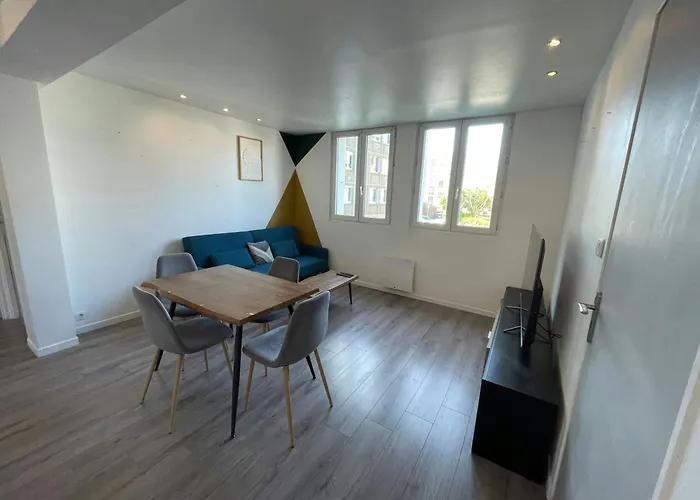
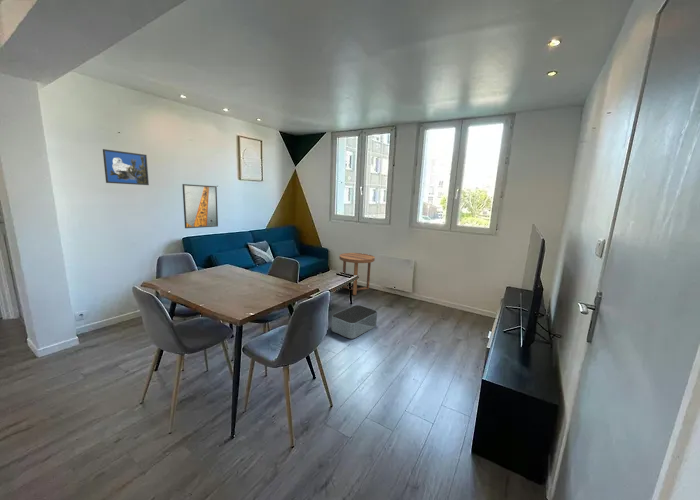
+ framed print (127, 168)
+ storage bin (354, 320)
+ side table (356, 273)
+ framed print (201, 206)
